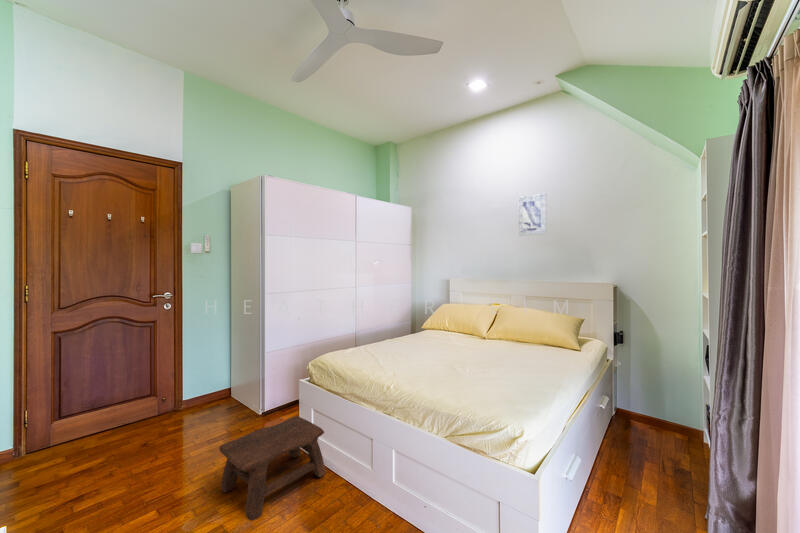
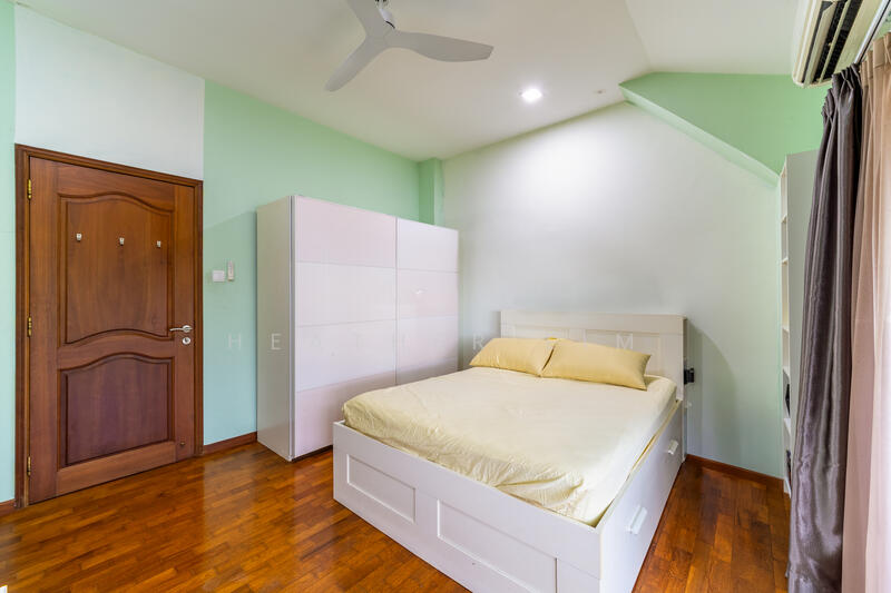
- stool (274, 457)
- wall art (532, 215)
